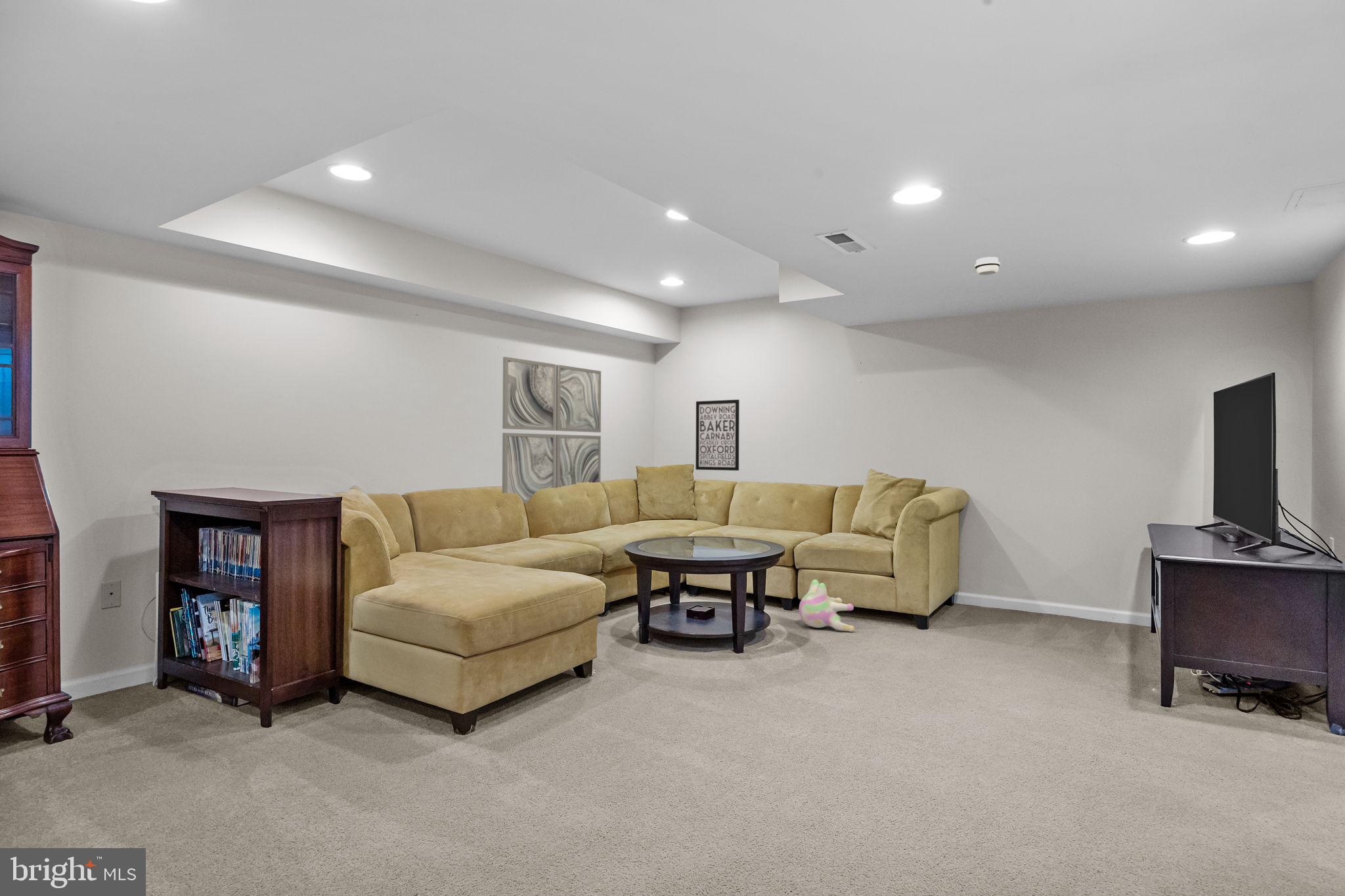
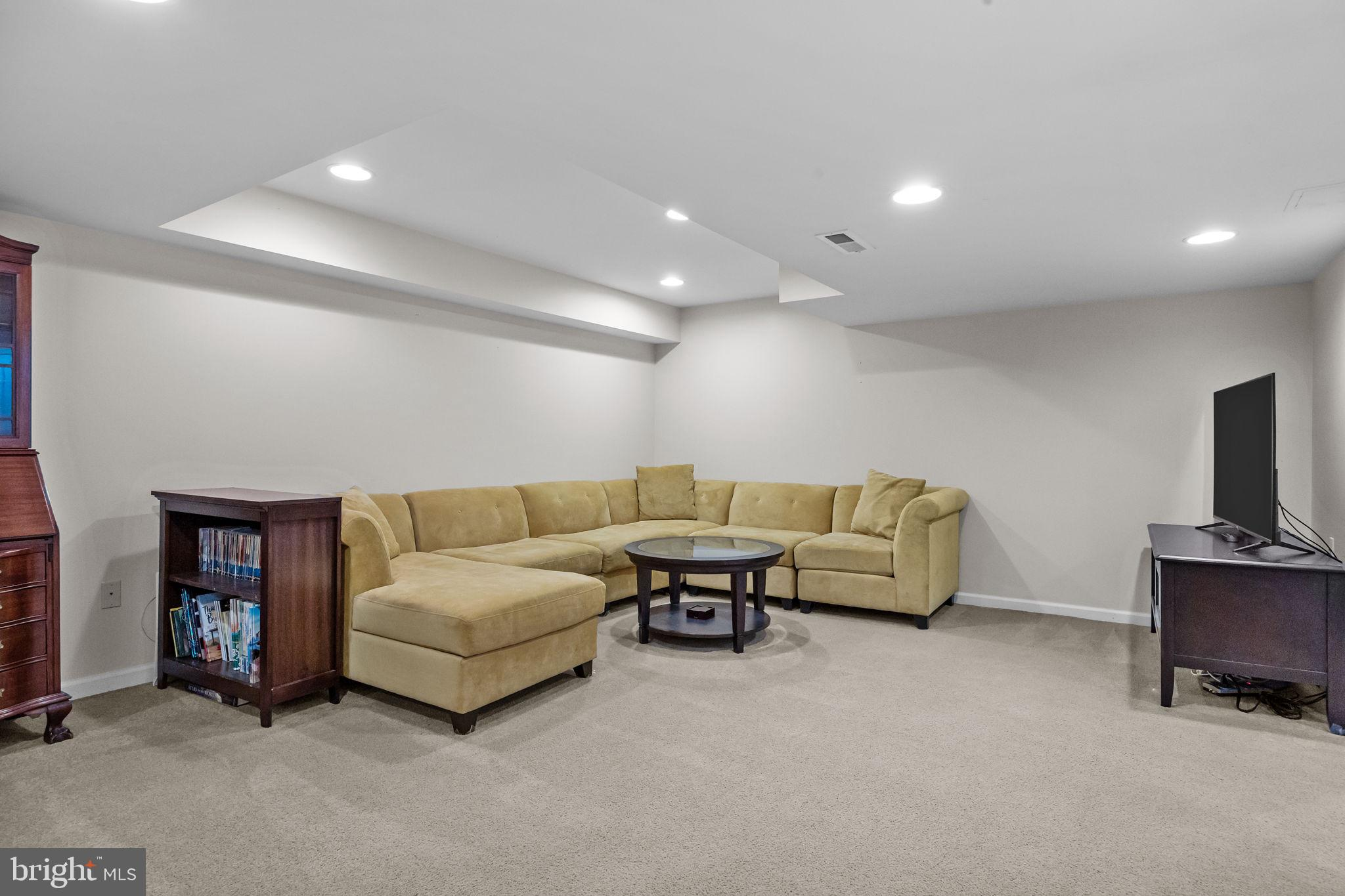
- wall art (555, 435)
- wall art (717, 435)
- plush toy (824, 604)
- smoke detector (987, 266)
